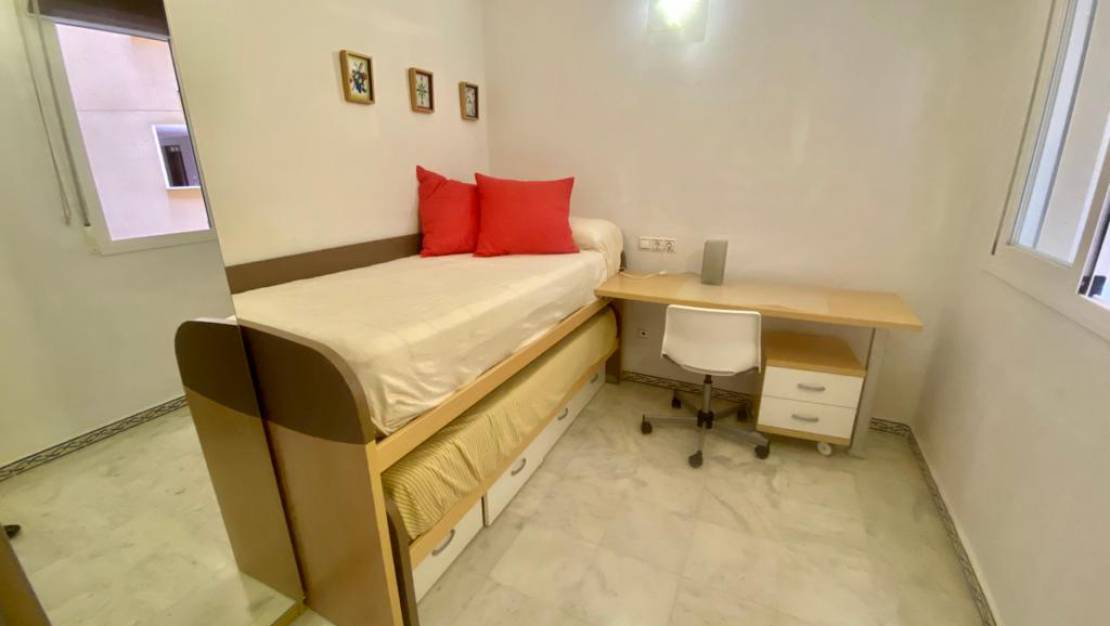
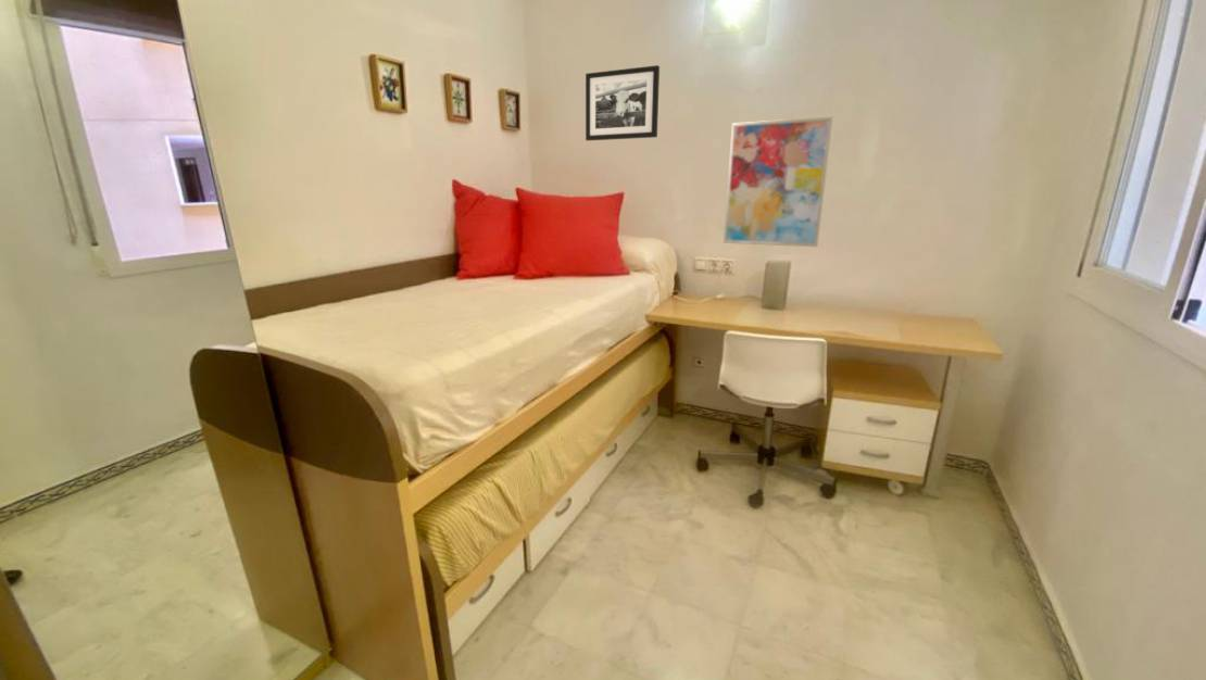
+ wall art (774, 184)
+ picture frame (620, 104)
